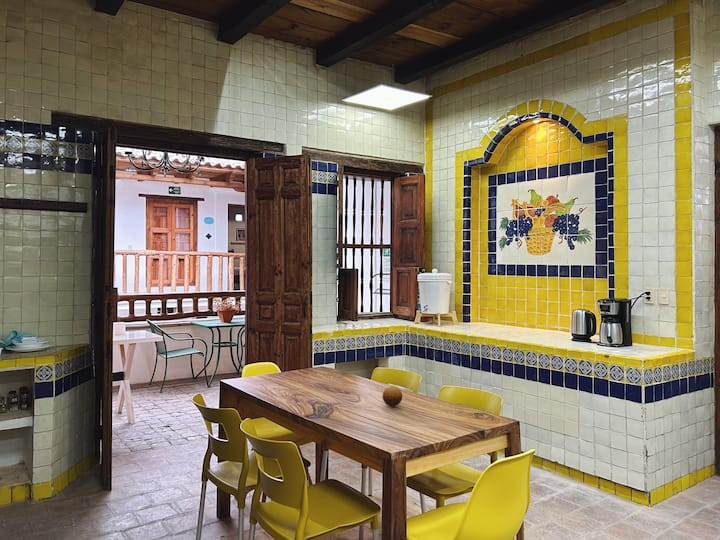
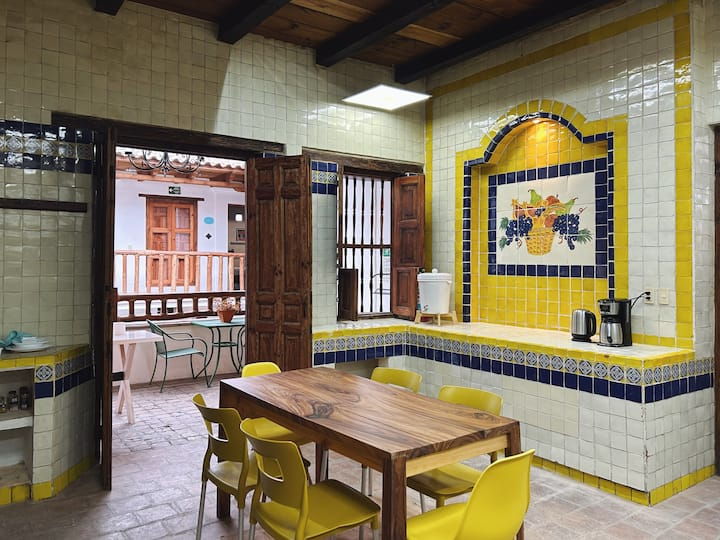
- fruit (392, 395)
